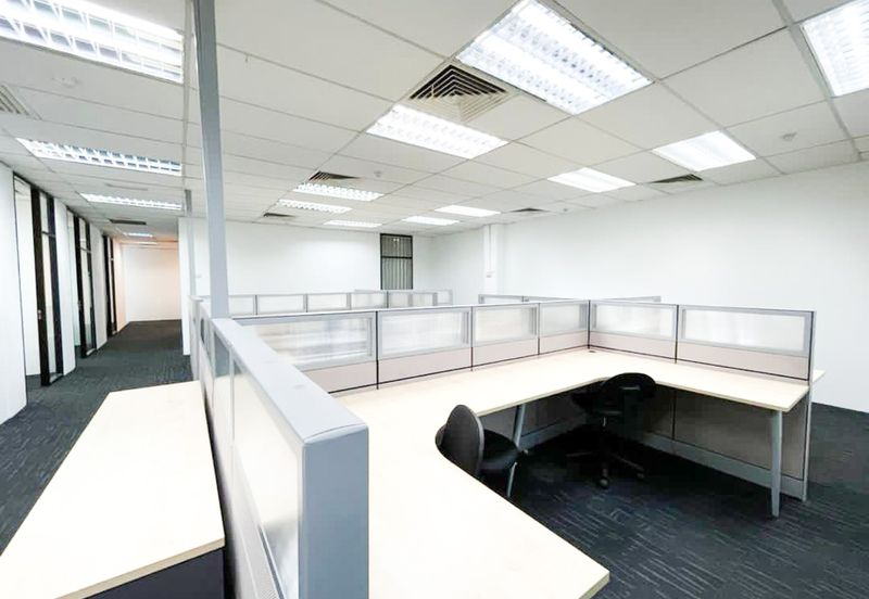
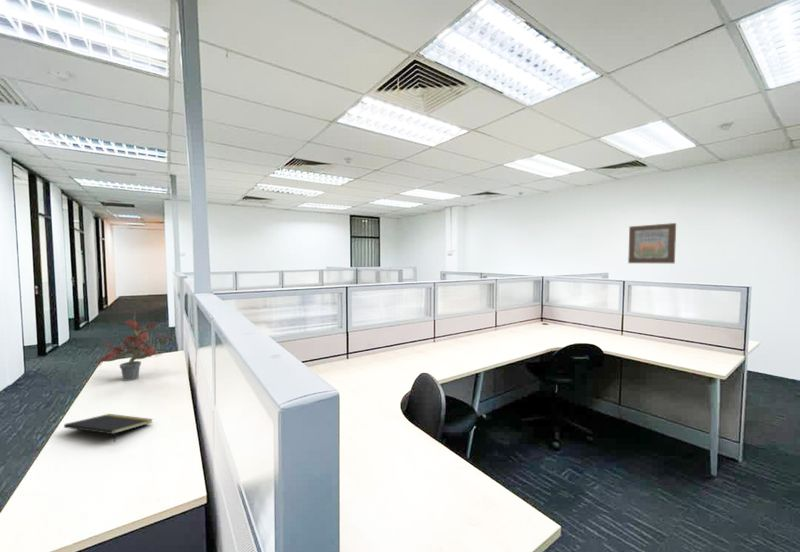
+ potted plant (134, 344)
+ wall art (651, 244)
+ notepad (110, 423)
